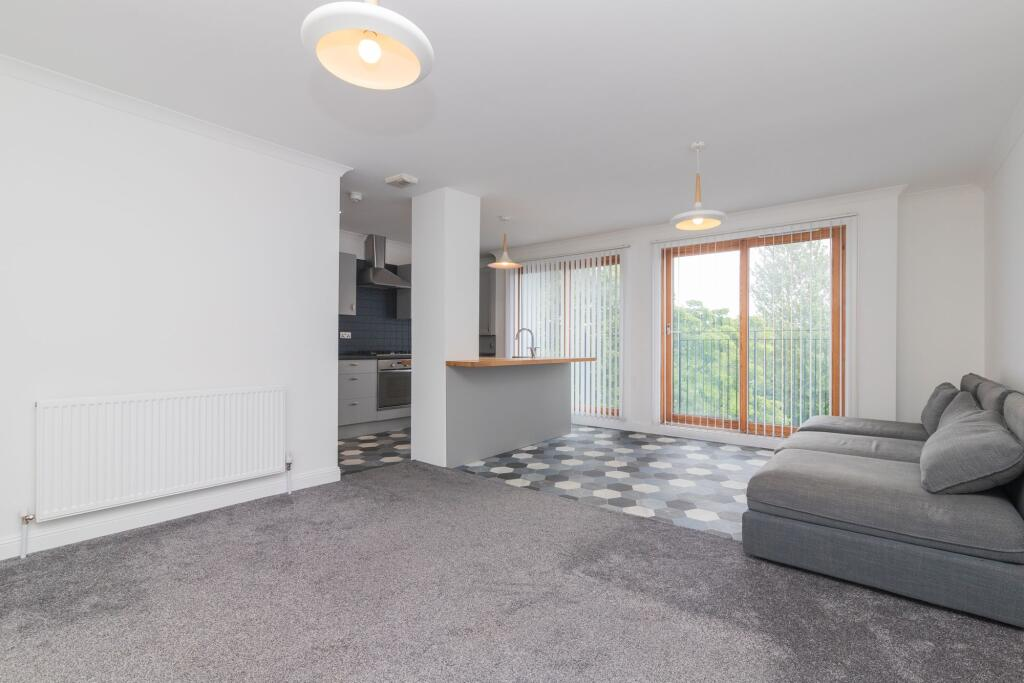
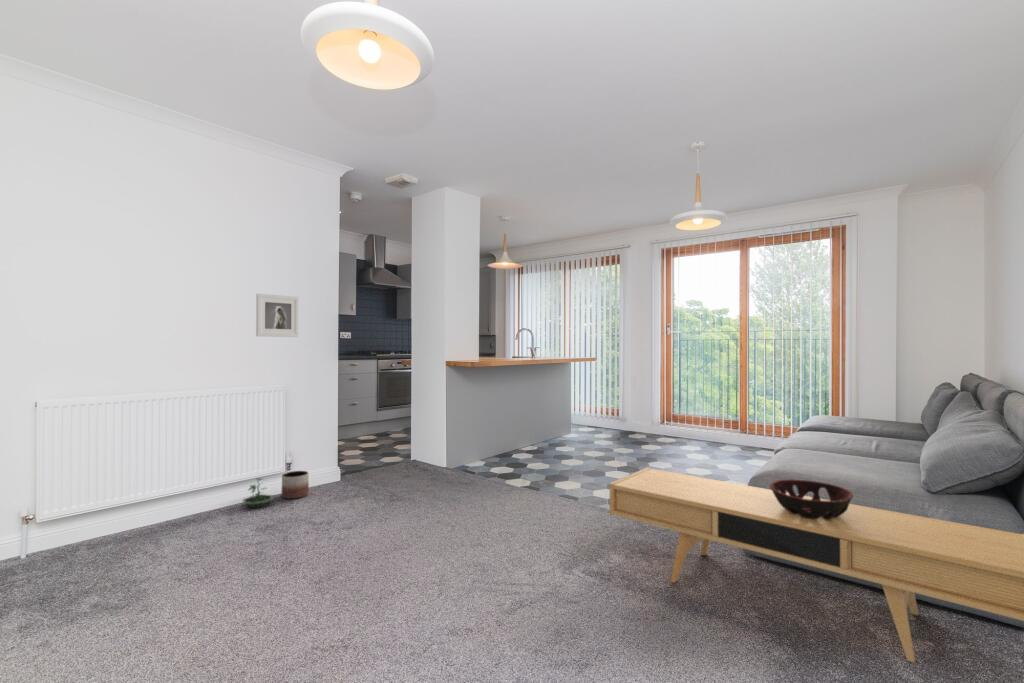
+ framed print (278, 316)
+ decorative bowl (809, 500)
+ terrarium (258, 483)
+ tv console (786, 550)
+ planter (295, 484)
